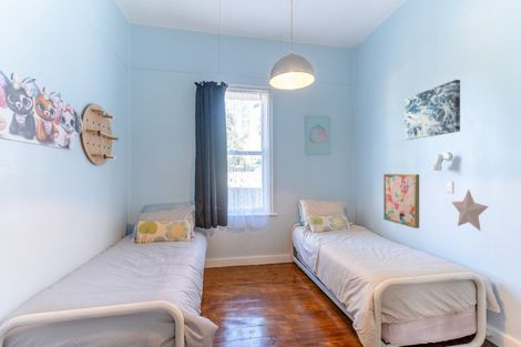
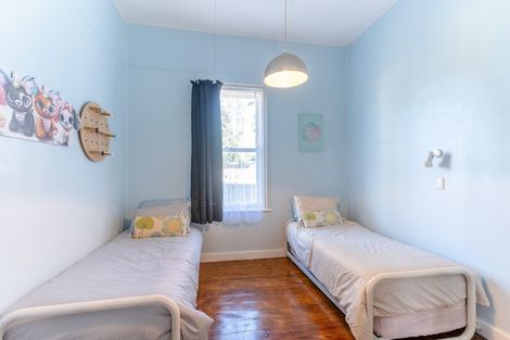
- wall art (429, 113)
- decorative star (468, 208)
- wall art (399, 198)
